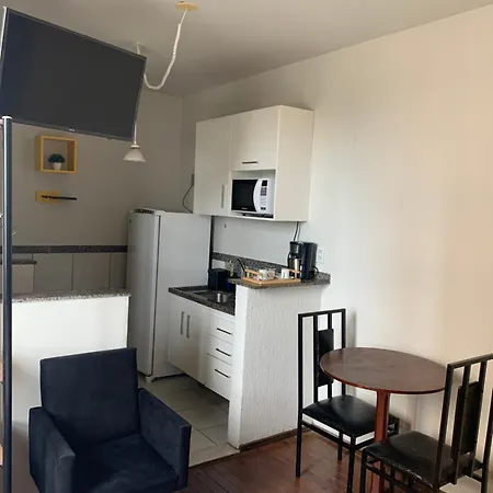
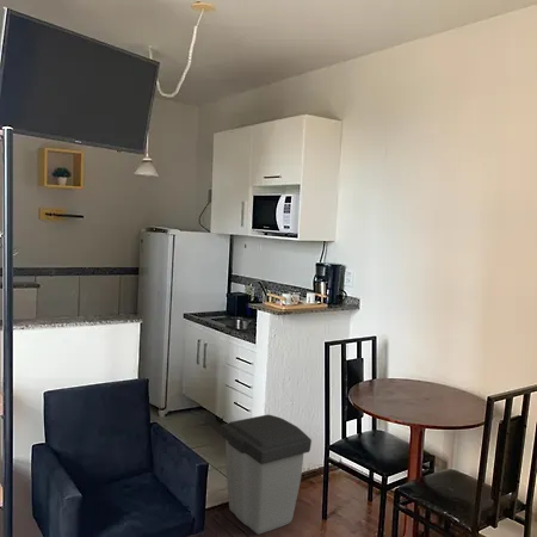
+ trash can (260, 471)
